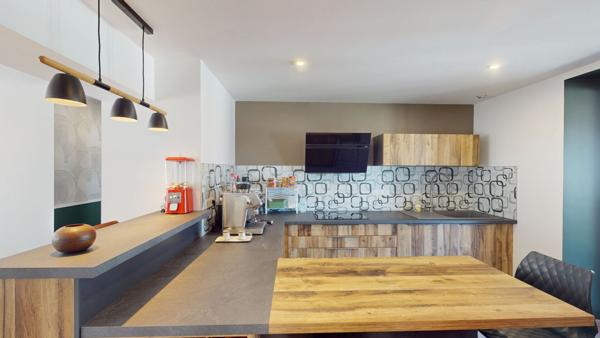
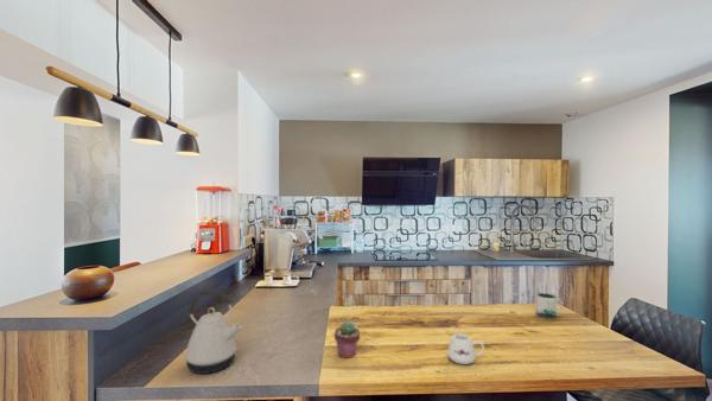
+ mug (549, 305)
+ kettle (212, 326)
+ mug (465, 348)
+ potted succulent (347, 338)
